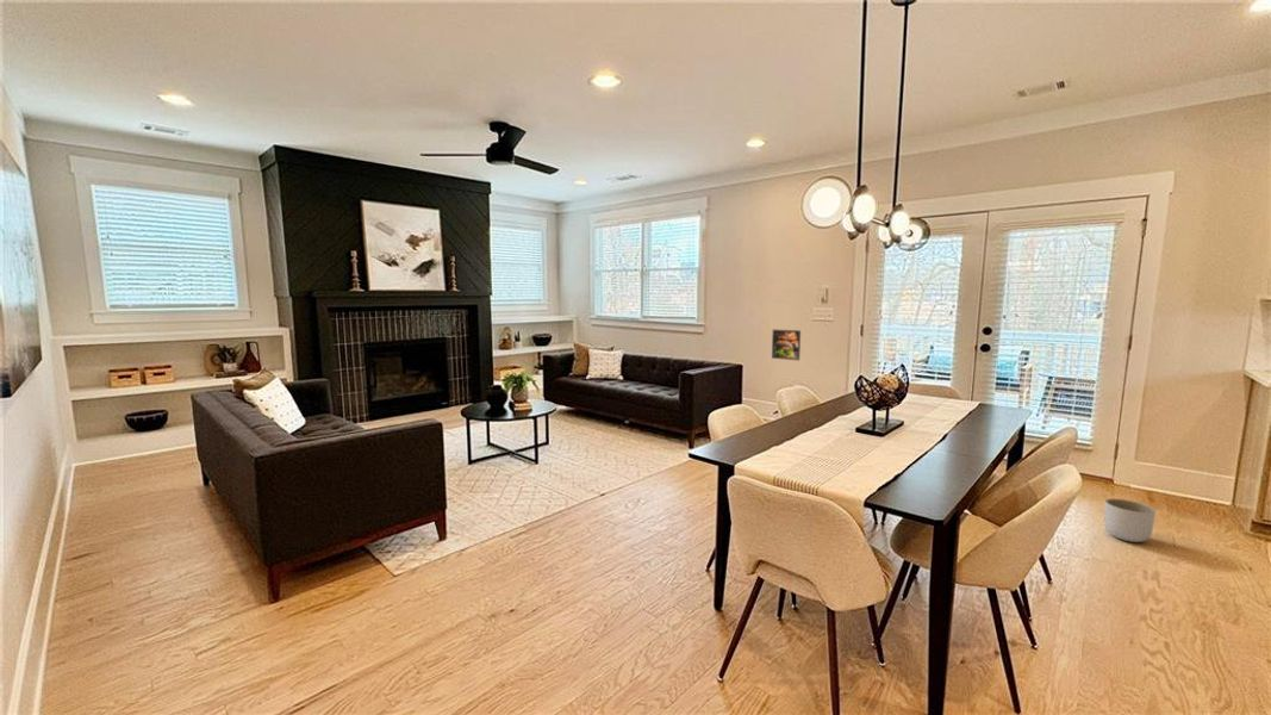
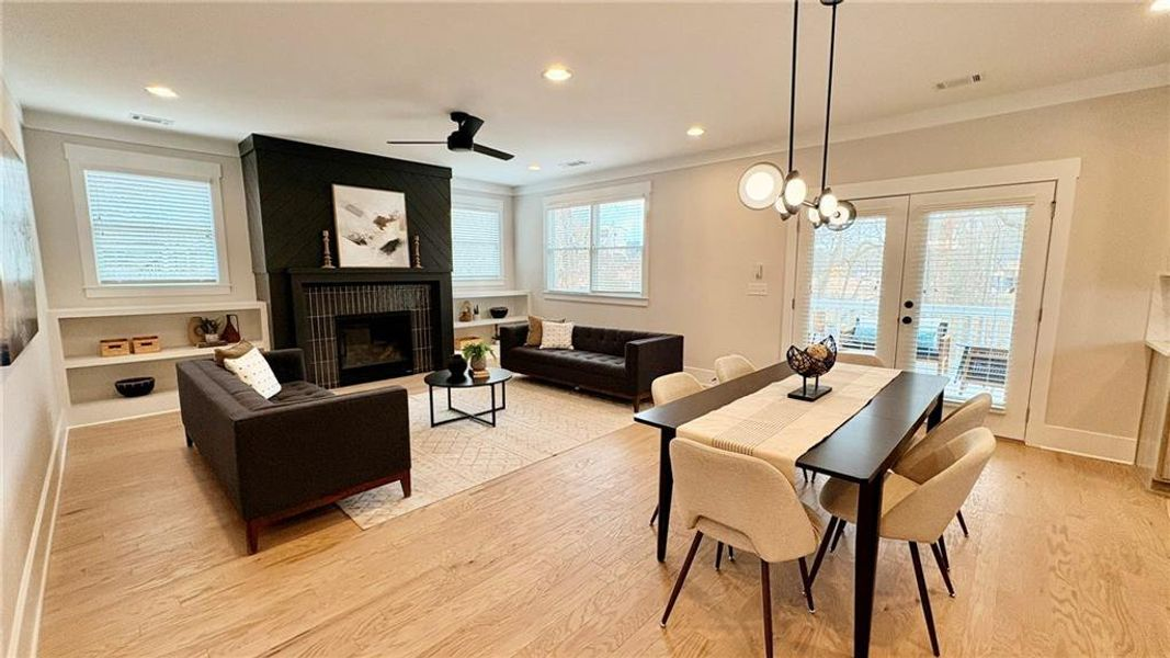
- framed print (785, 344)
- planter (1127, 521)
